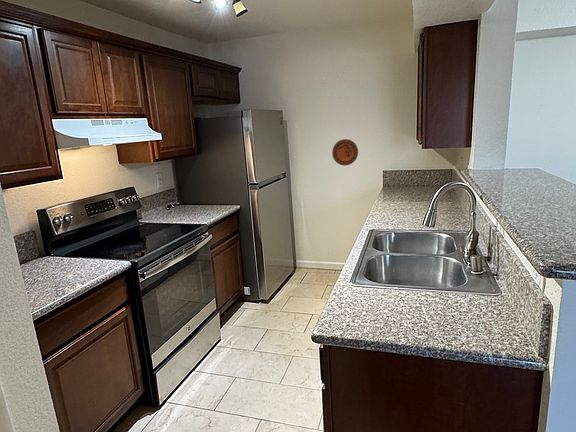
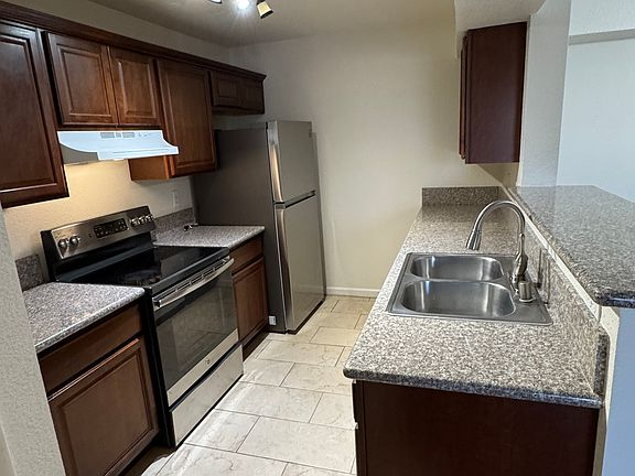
- decorative plate (345, 152)
